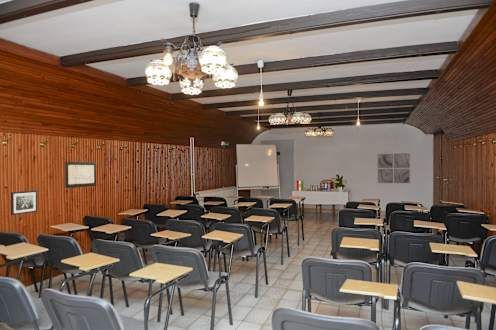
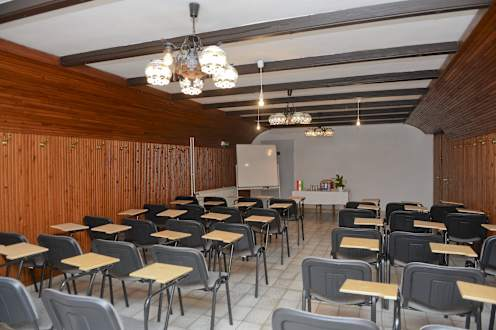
- wall art (24, 202)
- wall art (392, 167)
- wall art (81, 174)
